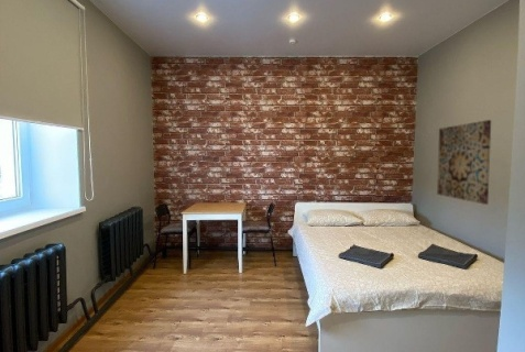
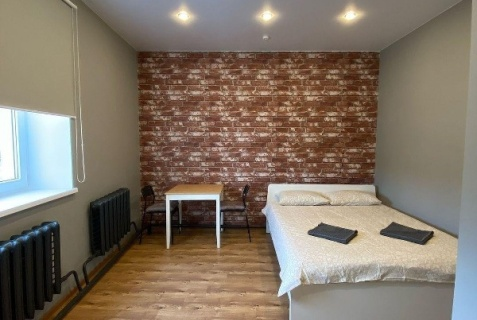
- wall art (460, 162)
